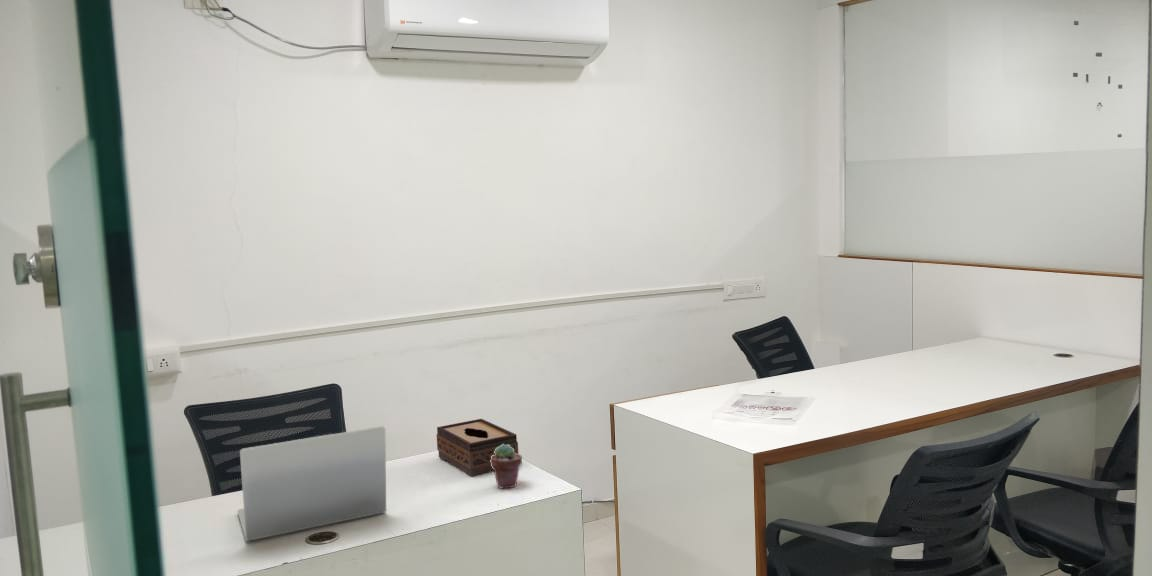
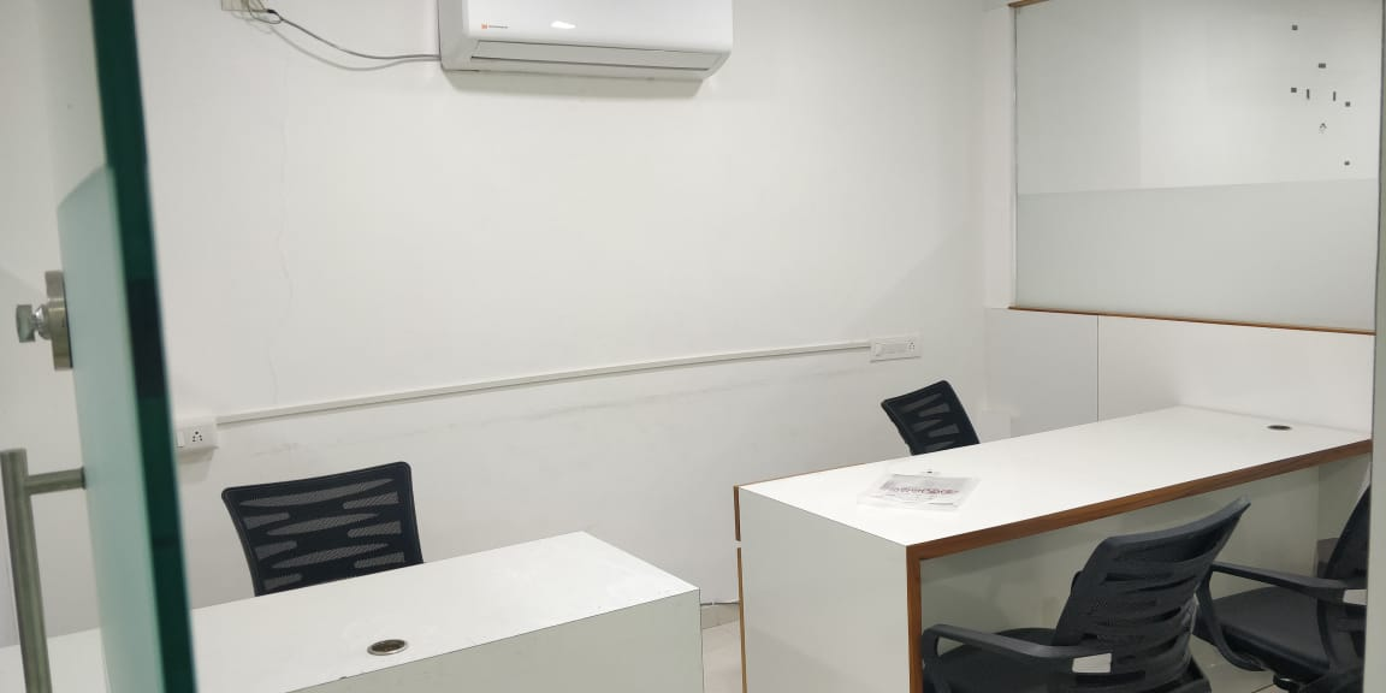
- potted succulent (506, 464)
- tissue box (476, 446)
- laptop (308, 470)
